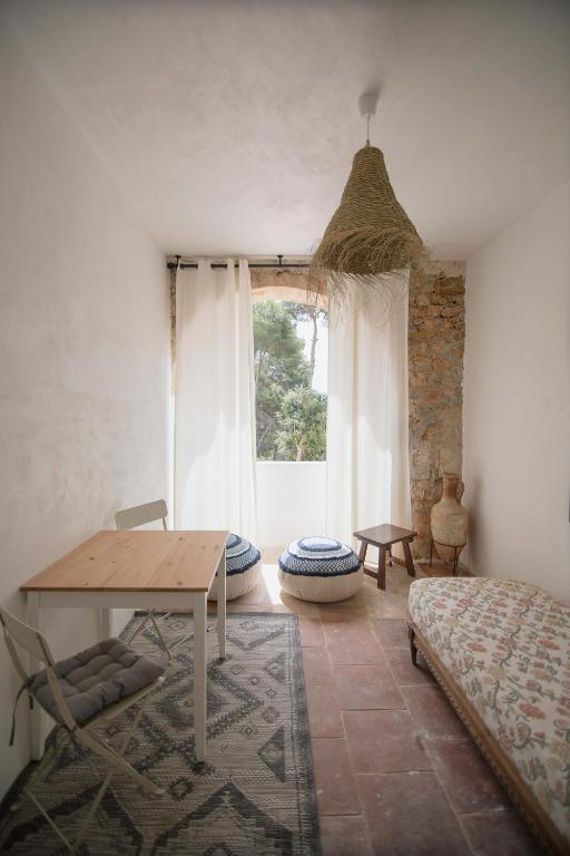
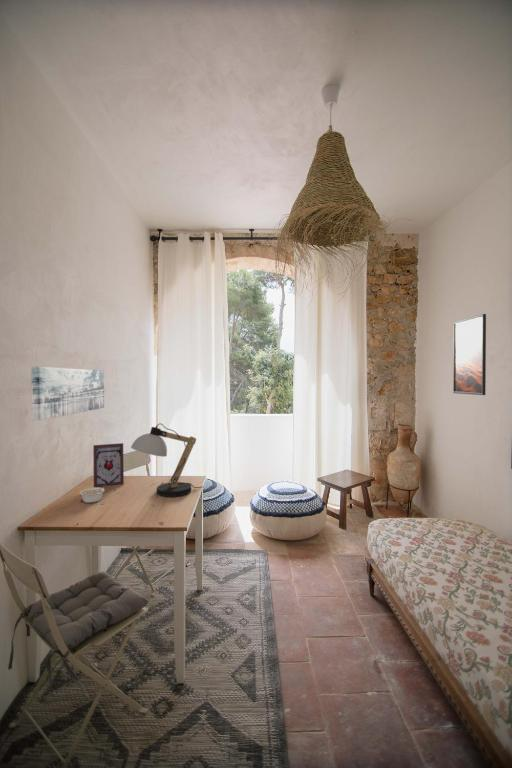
+ legume (92, 494)
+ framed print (468, 356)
+ wall art (74, 390)
+ picture frame (108, 463)
+ desk lamp (166, 455)
